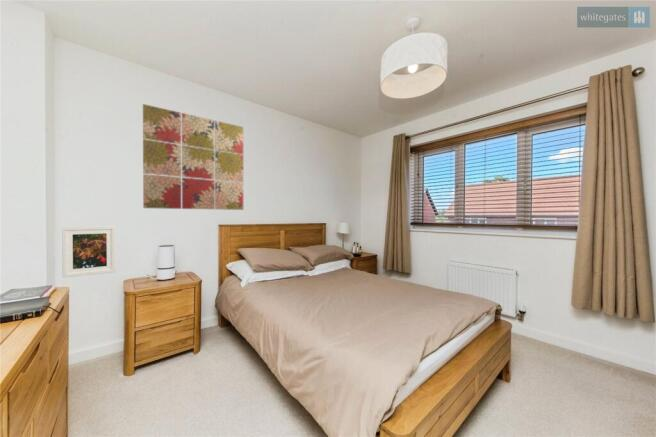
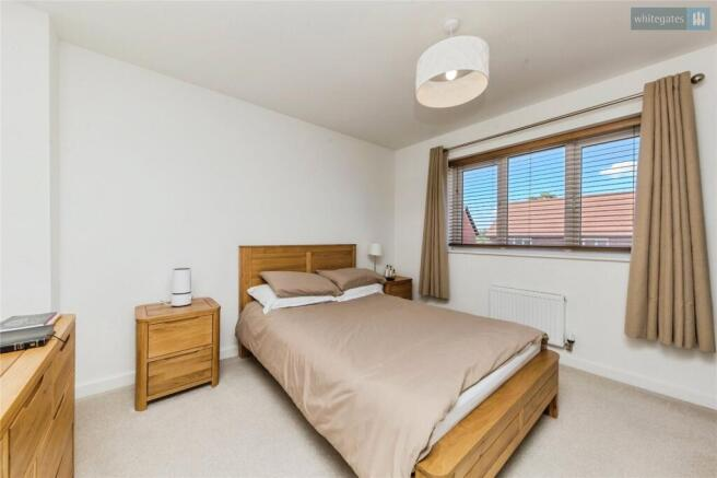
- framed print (90, 250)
- wall art (198, 163)
